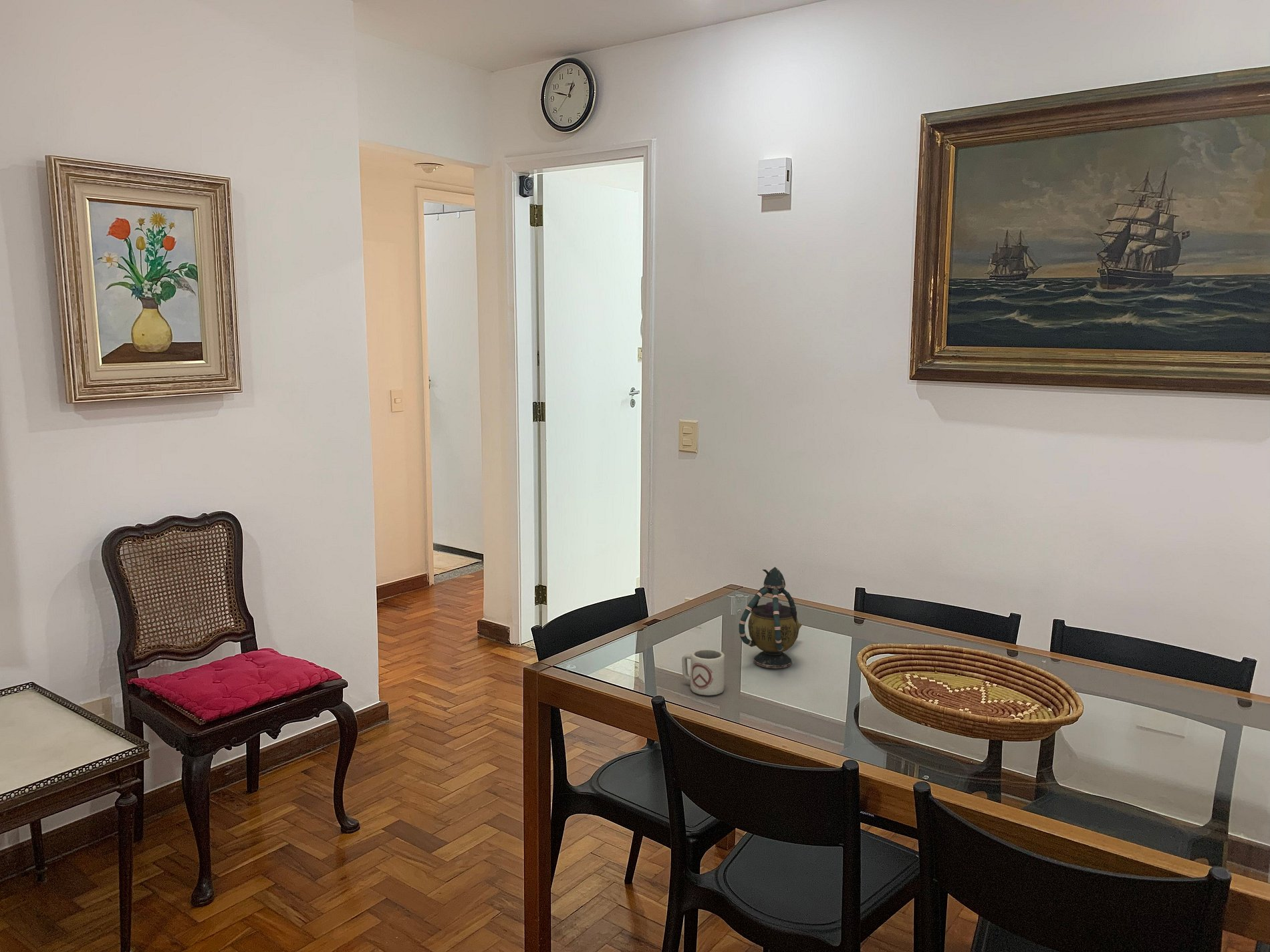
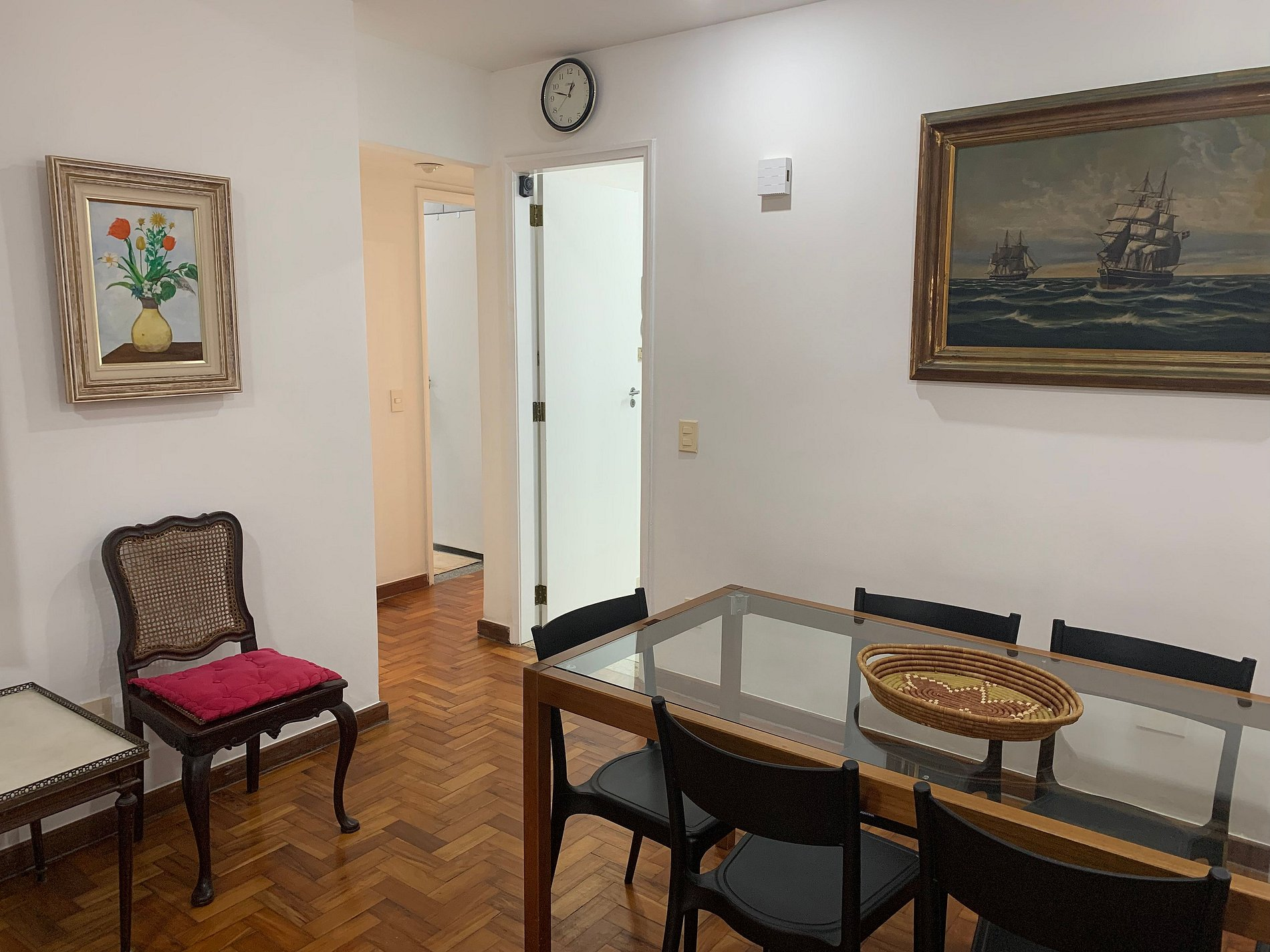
- cup (703, 670)
- teapot (779, 611)
